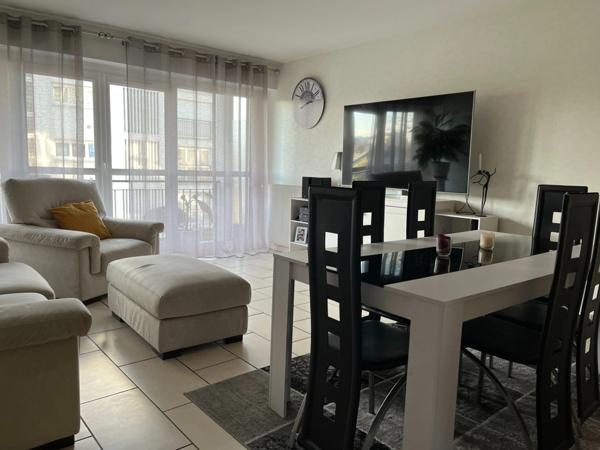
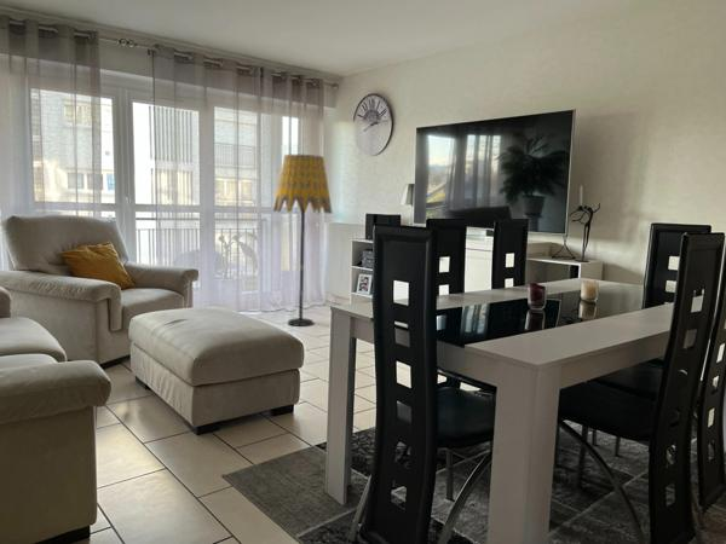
+ floor lamp (301, 241)
